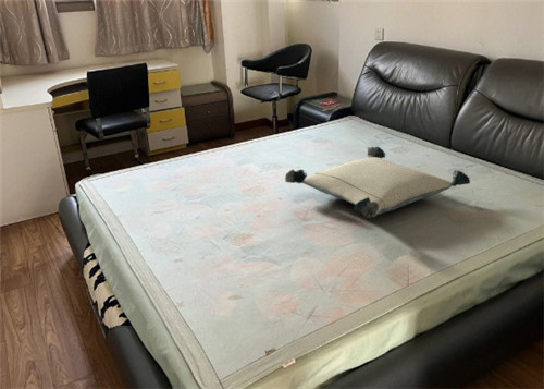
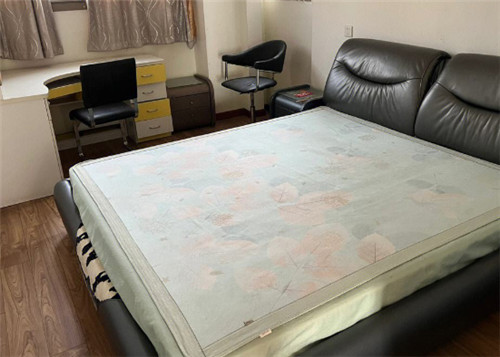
- pillow (374, 182)
